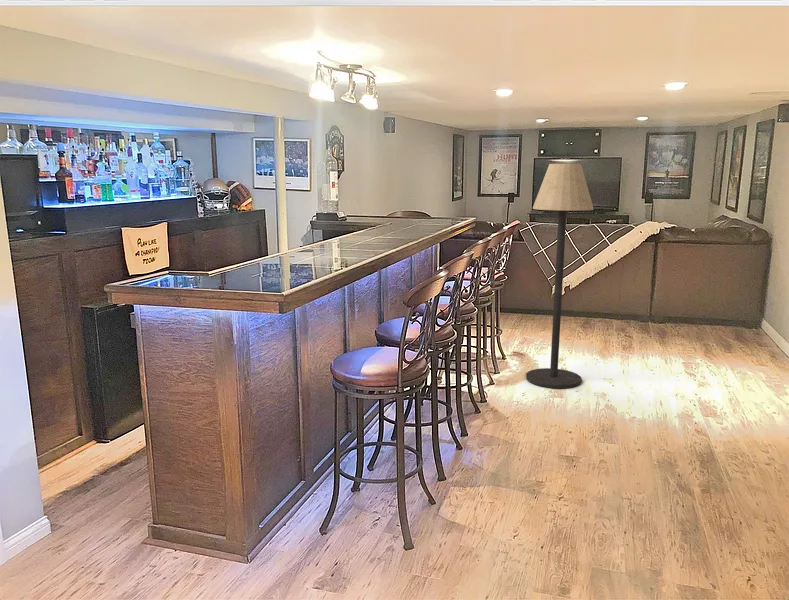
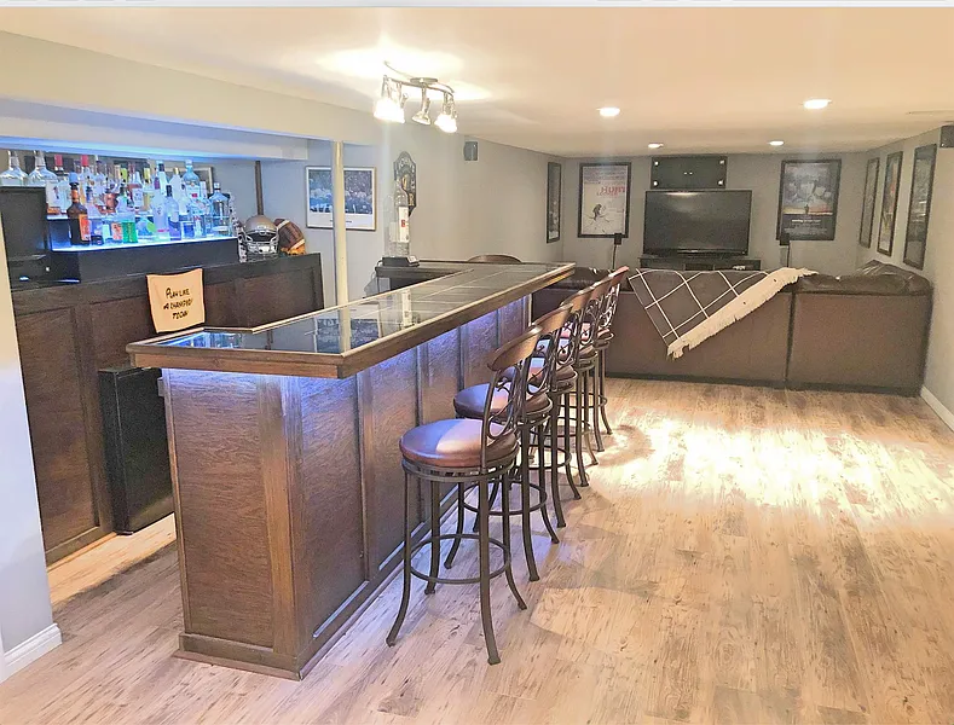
- floor lamp (559, 275)
